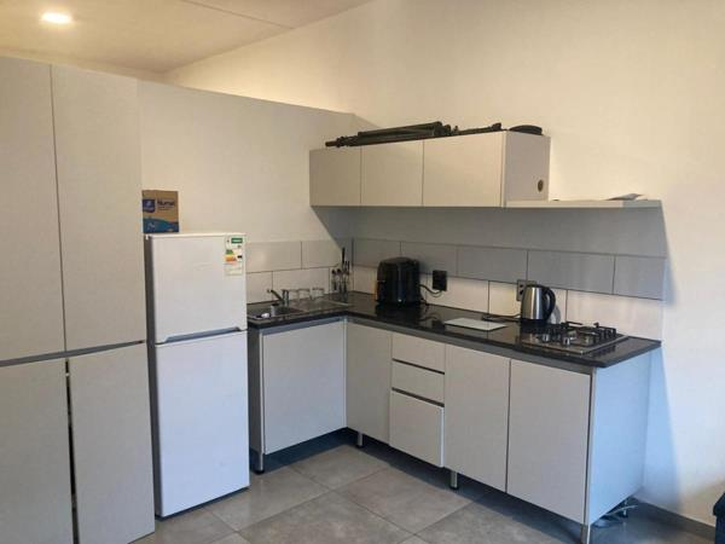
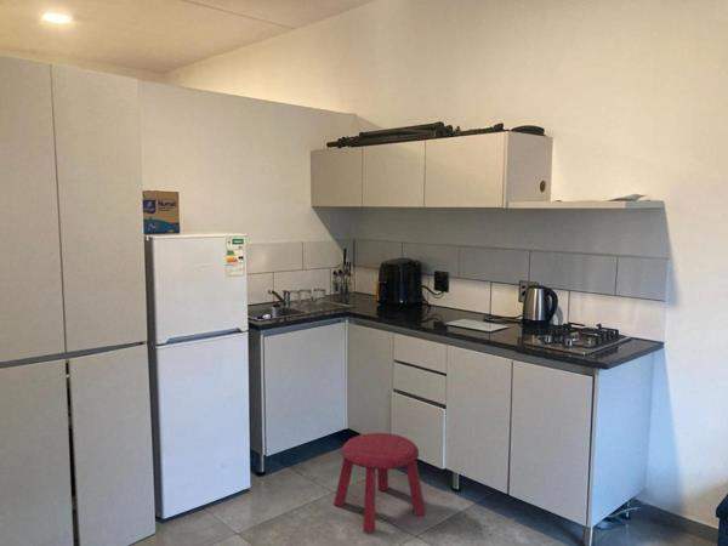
+ stool (379, 476)
